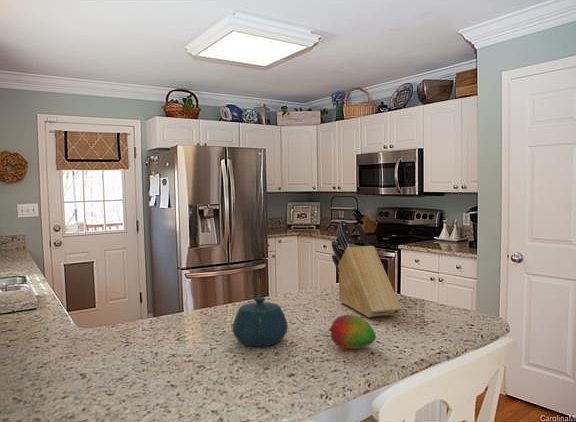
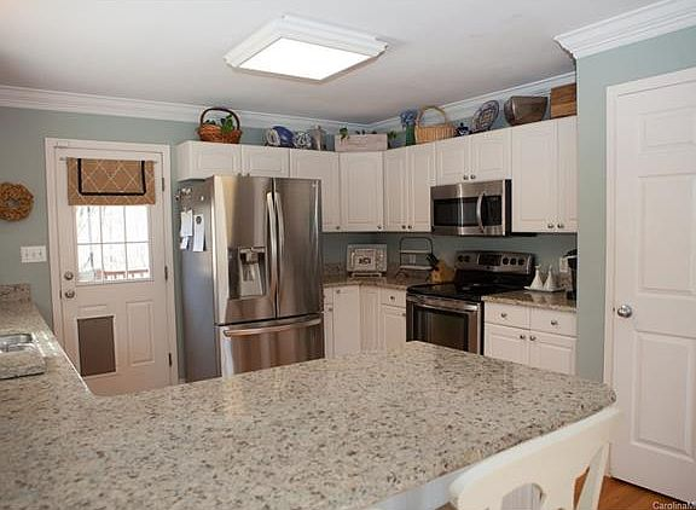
- fruit (352, 331)
- knife block (361, 264)
- teapot (260, 318)
